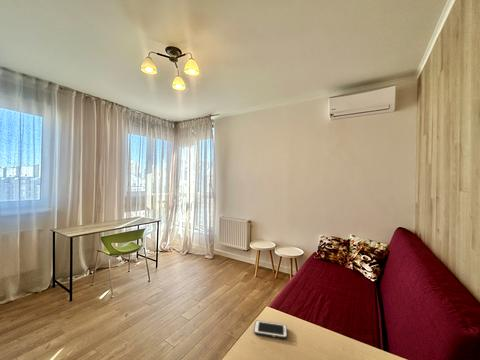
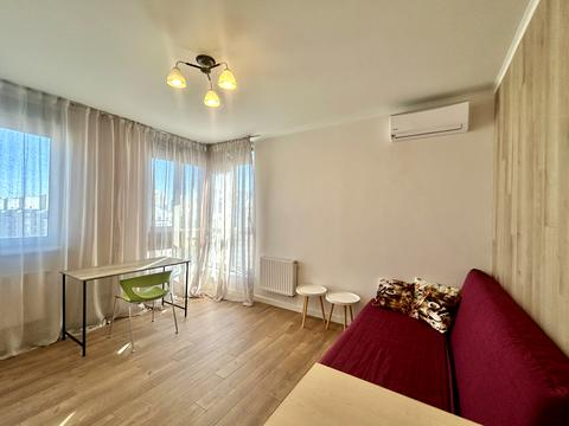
- cell phone (270, 329)
